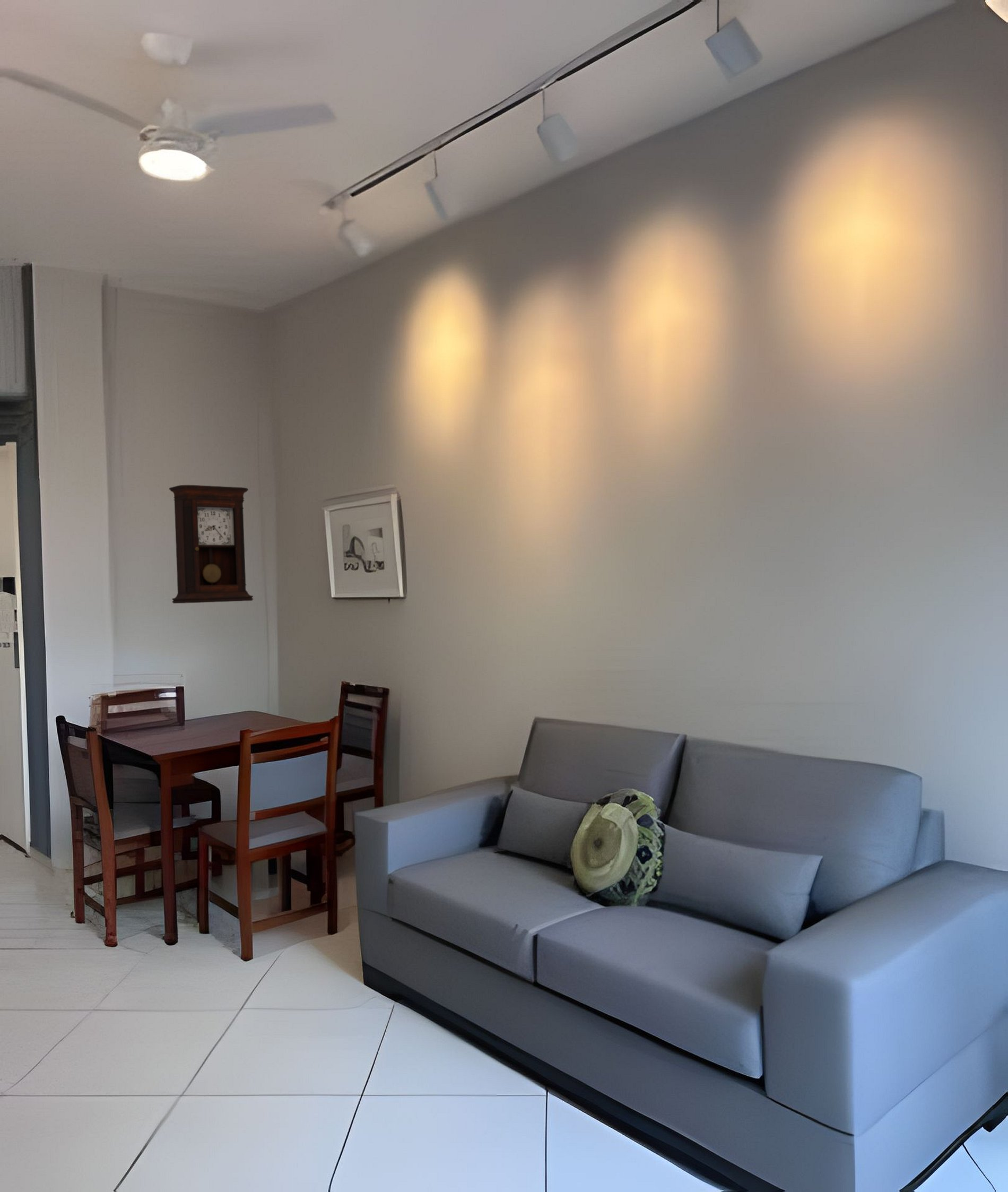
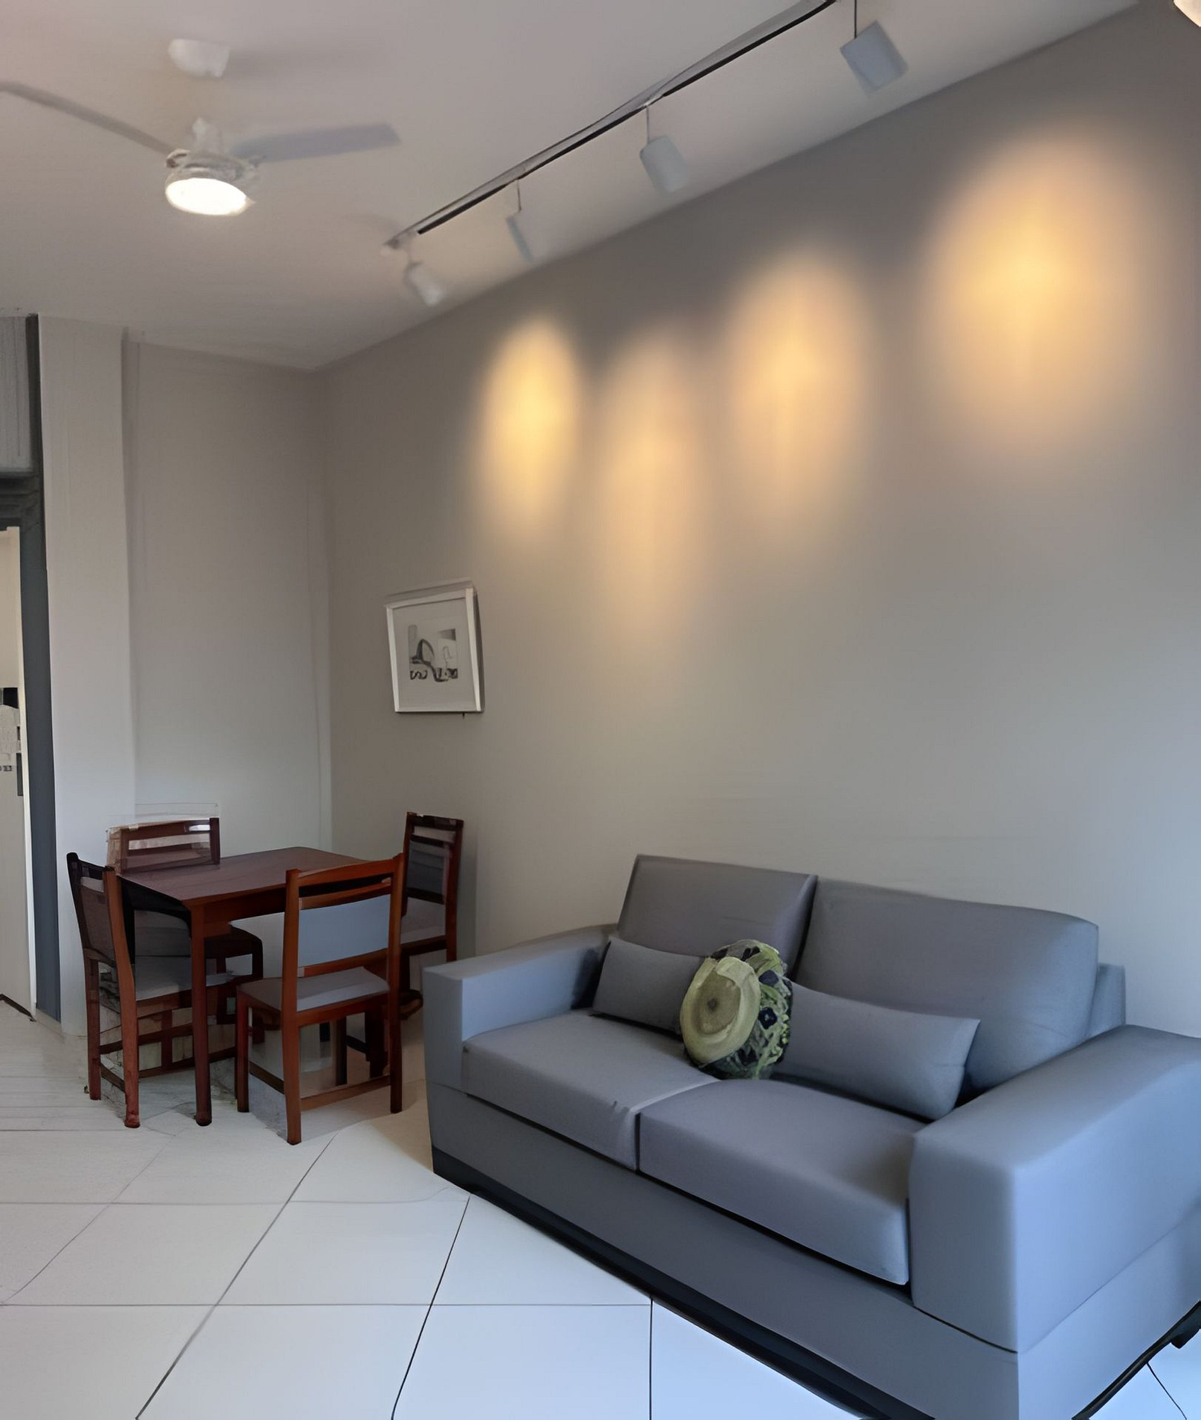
- pendulum clock (213, 545)
